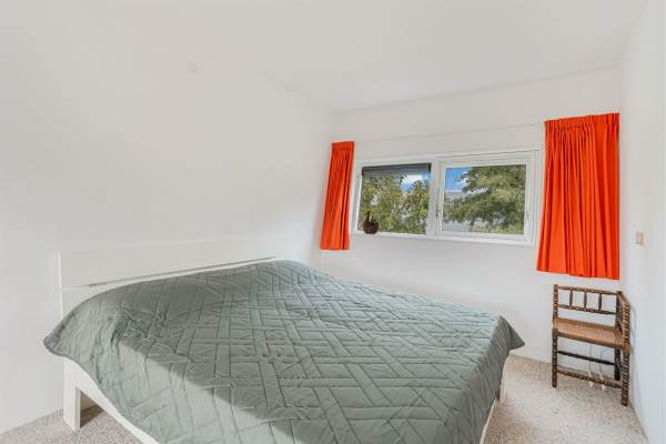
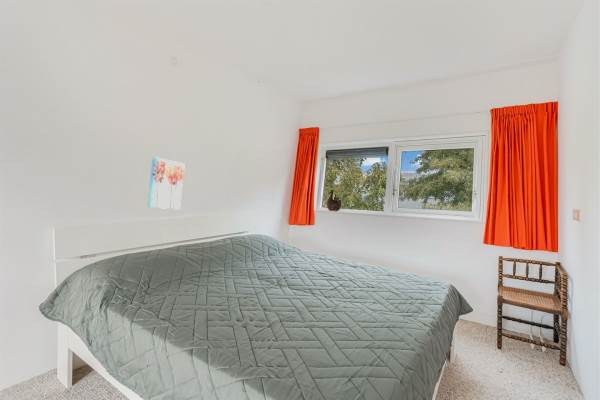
+ wall art (166, 184)
